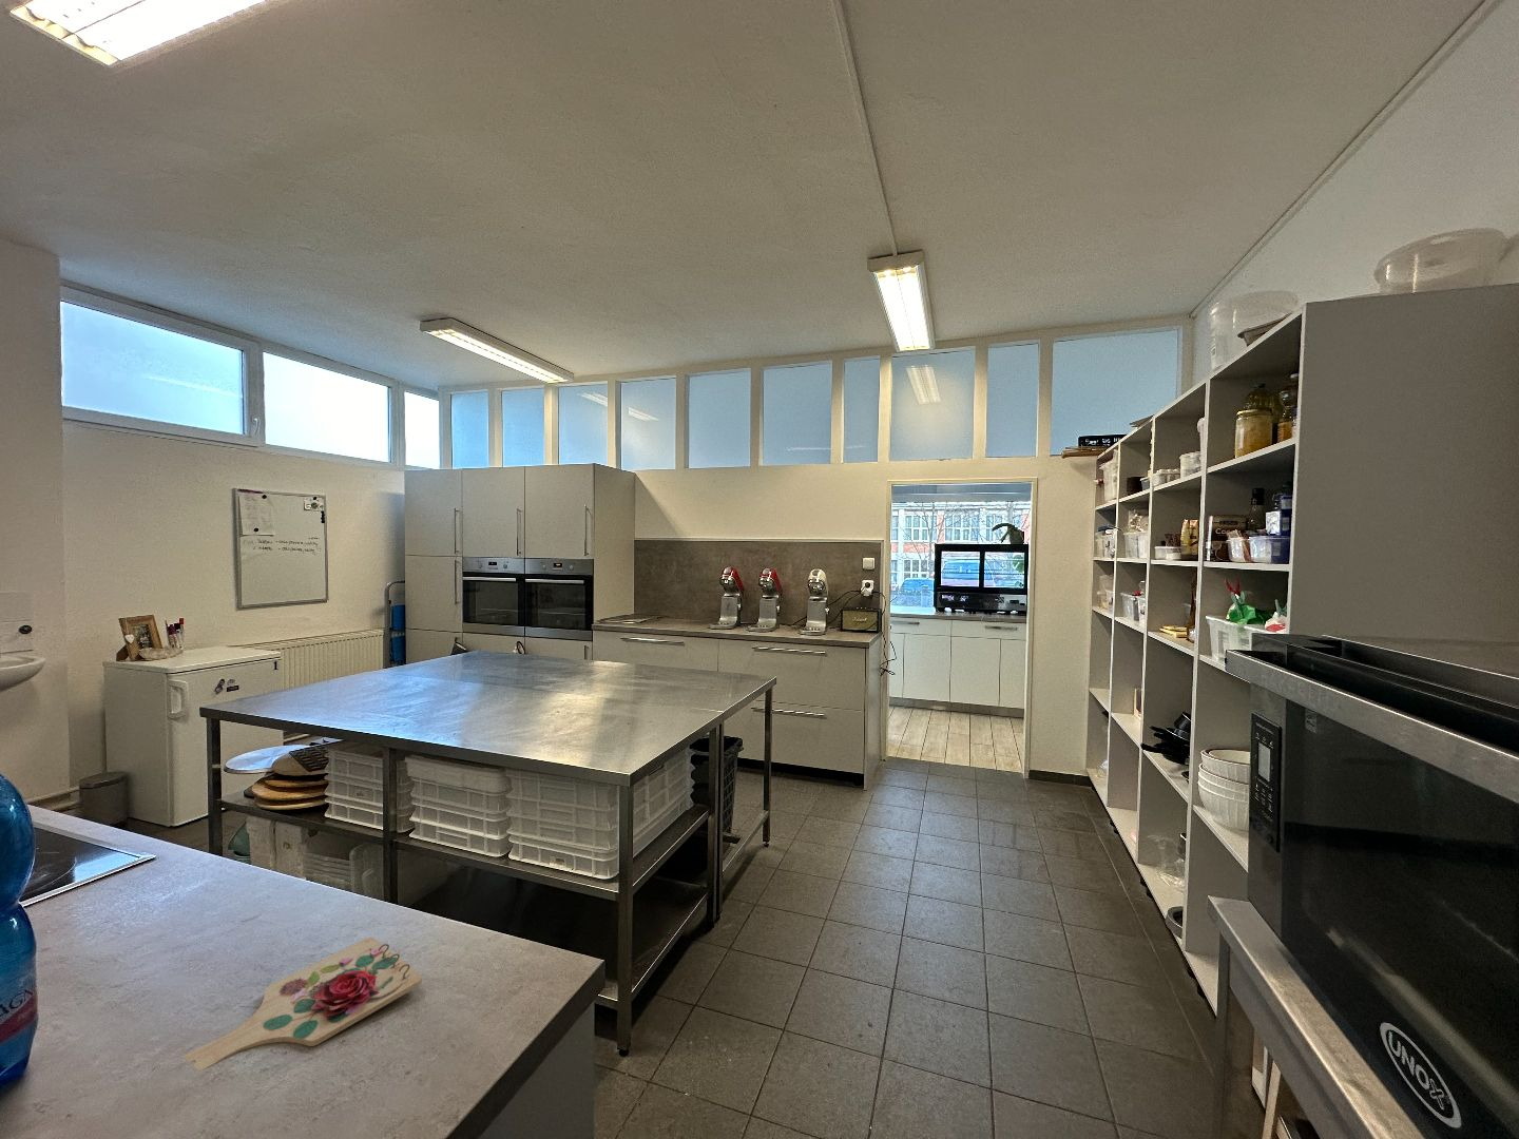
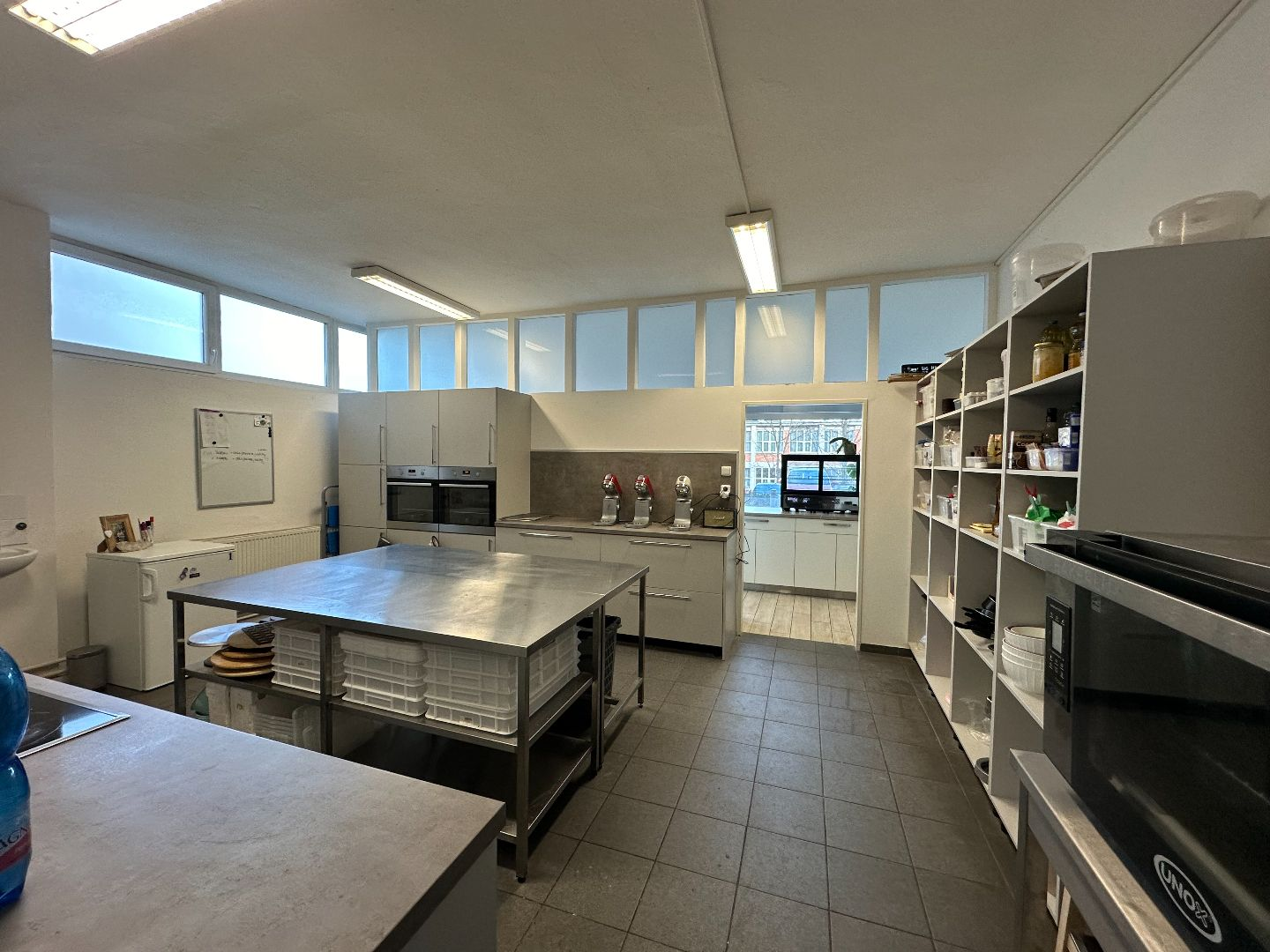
- cutting board (299, 1001)
